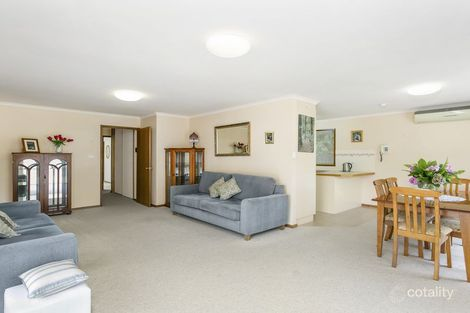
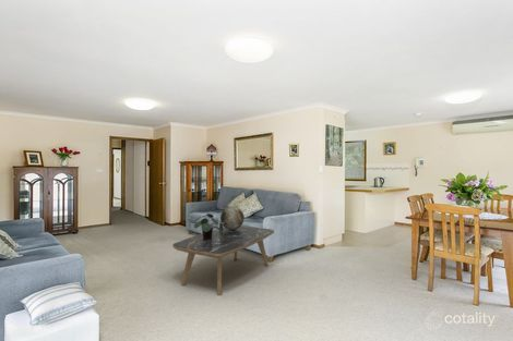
+ decorative globe (231, 218)
+ coffee table (228, 254)
+ potted plant (207, 226)
